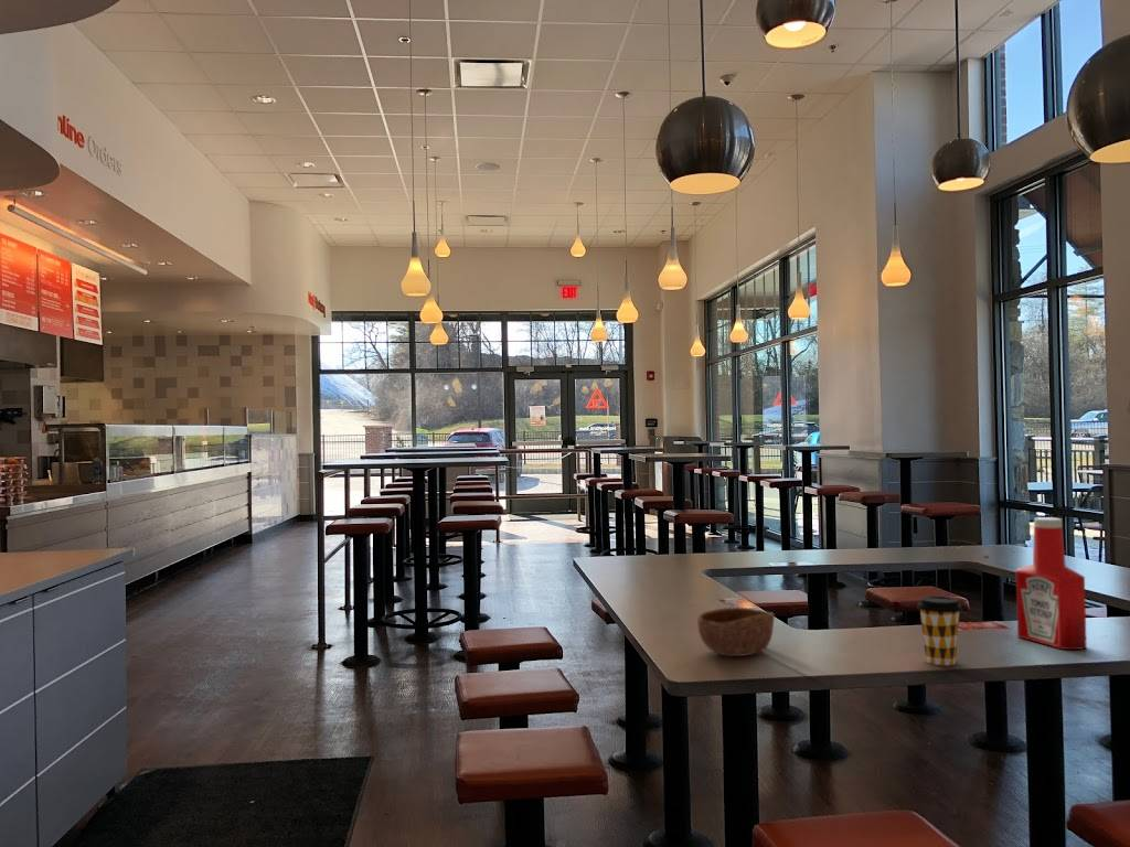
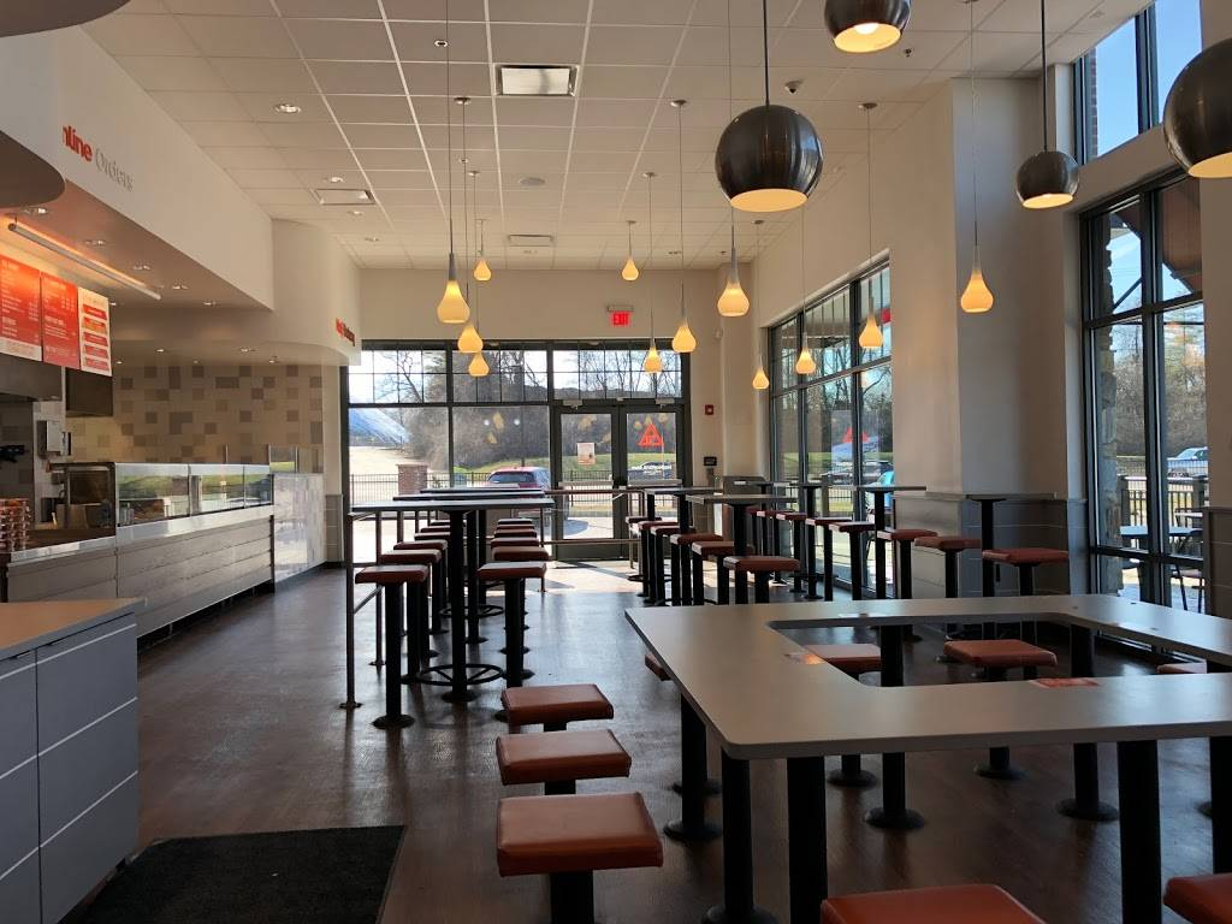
- coffee cup (939, 631)
- bowl (736, 632)
- soap bottle (1049, 579)
